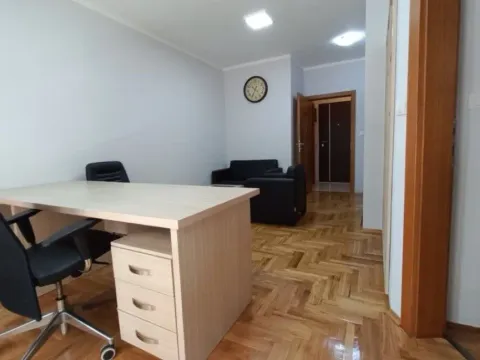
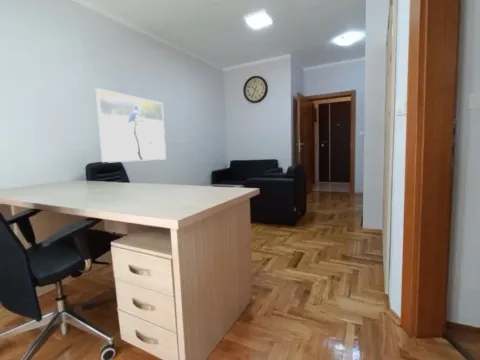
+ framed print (136, 129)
